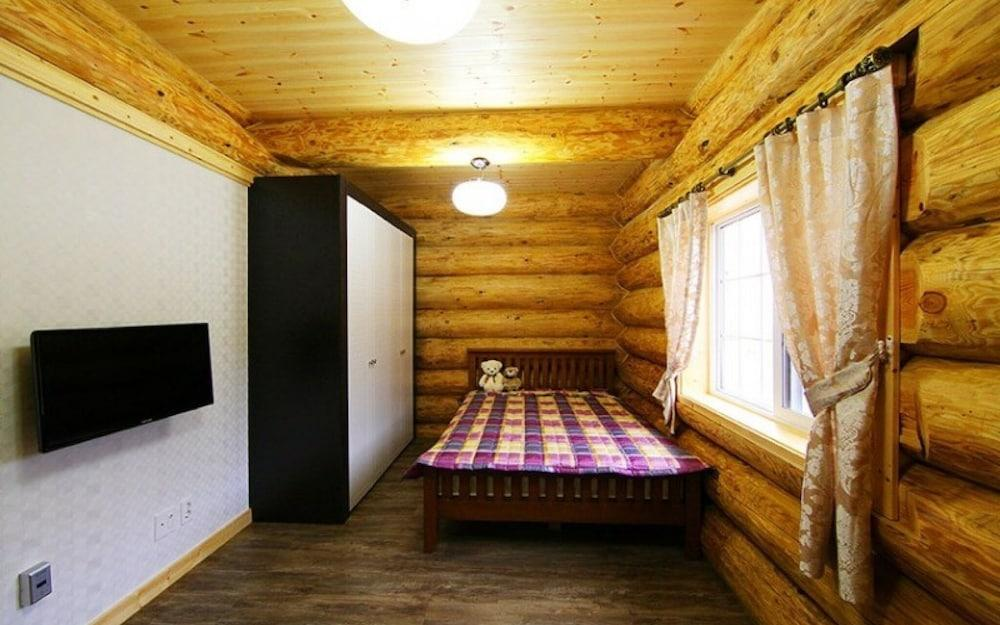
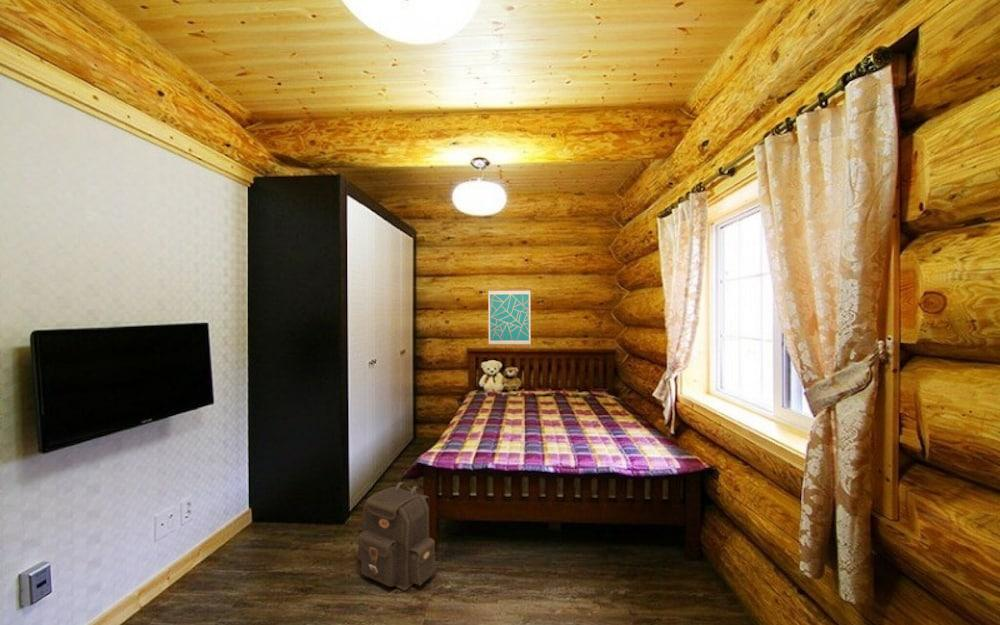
+ backpack (396, 530)
+ wall art (509, 317)
